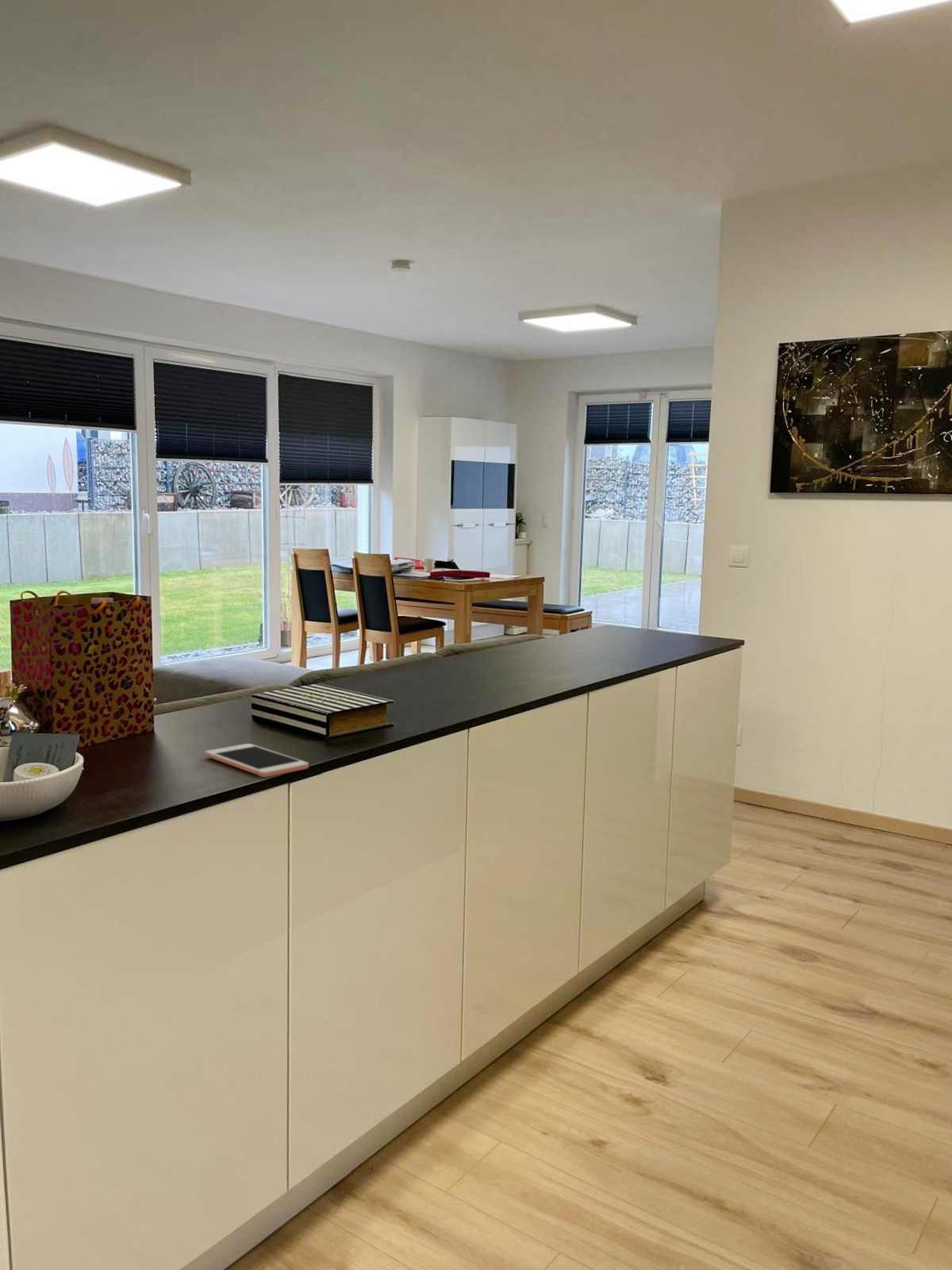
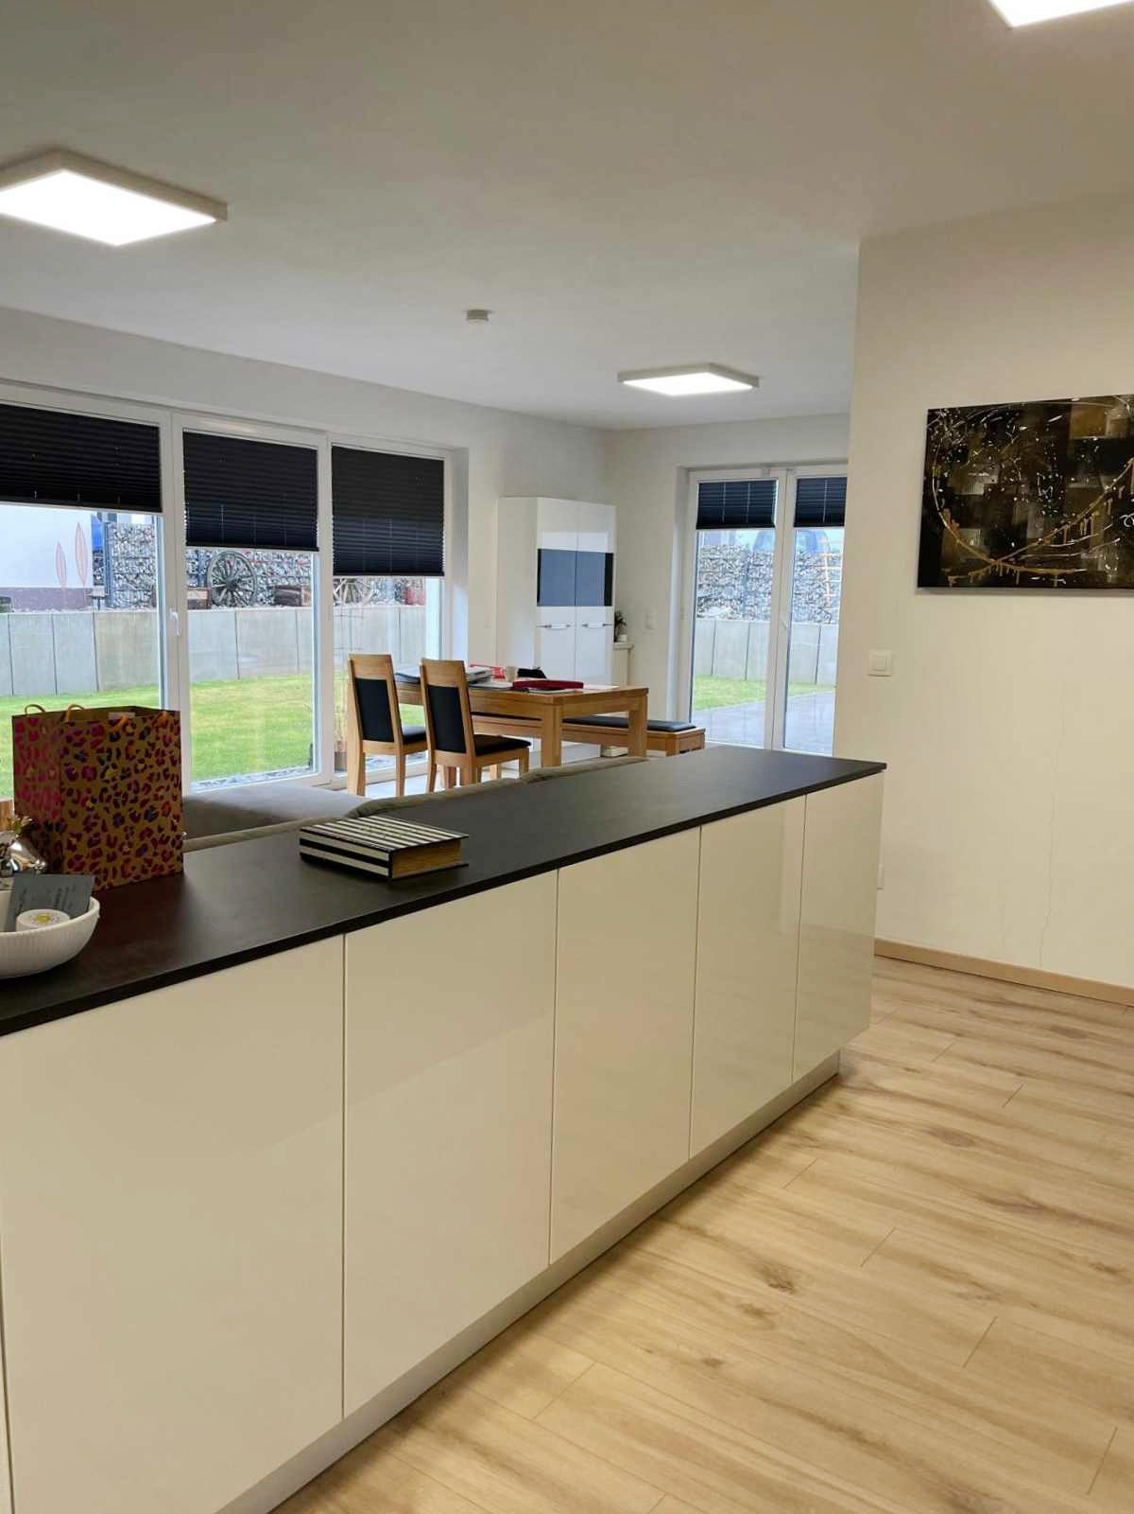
- cell phone (255, 759)
